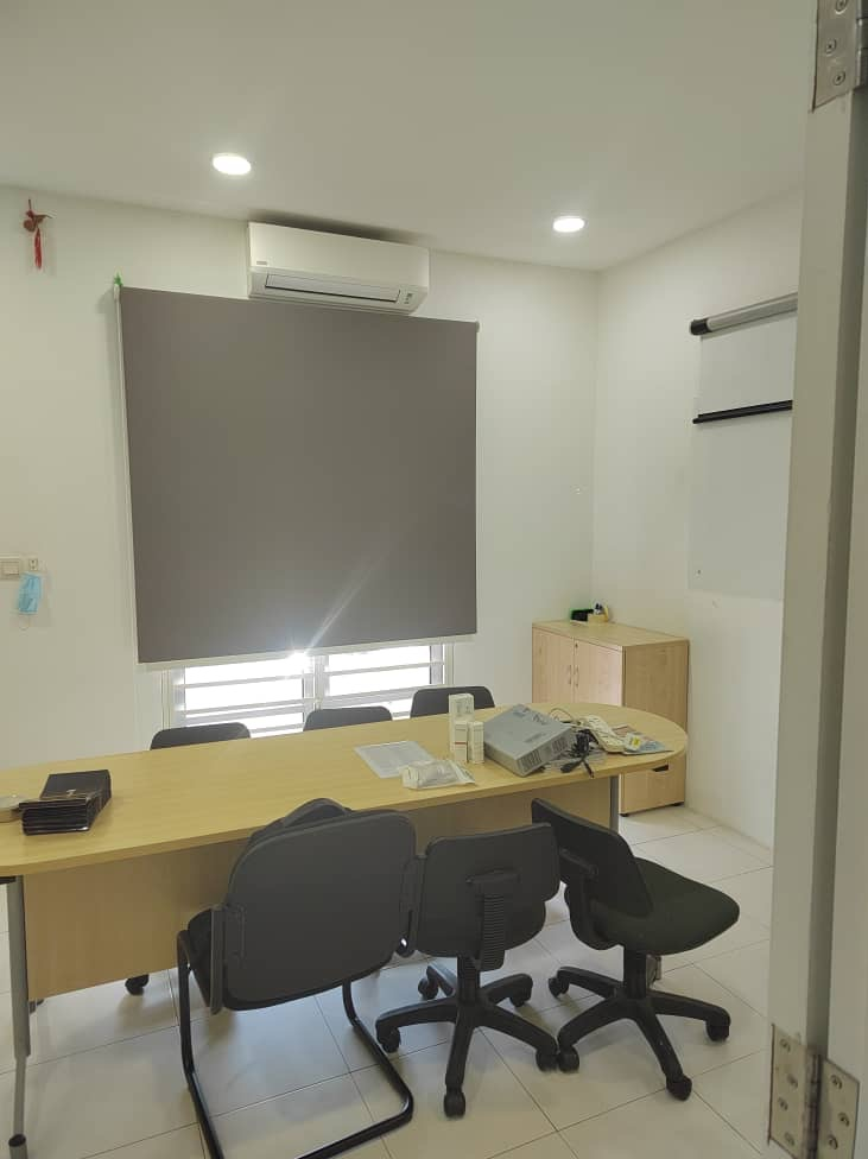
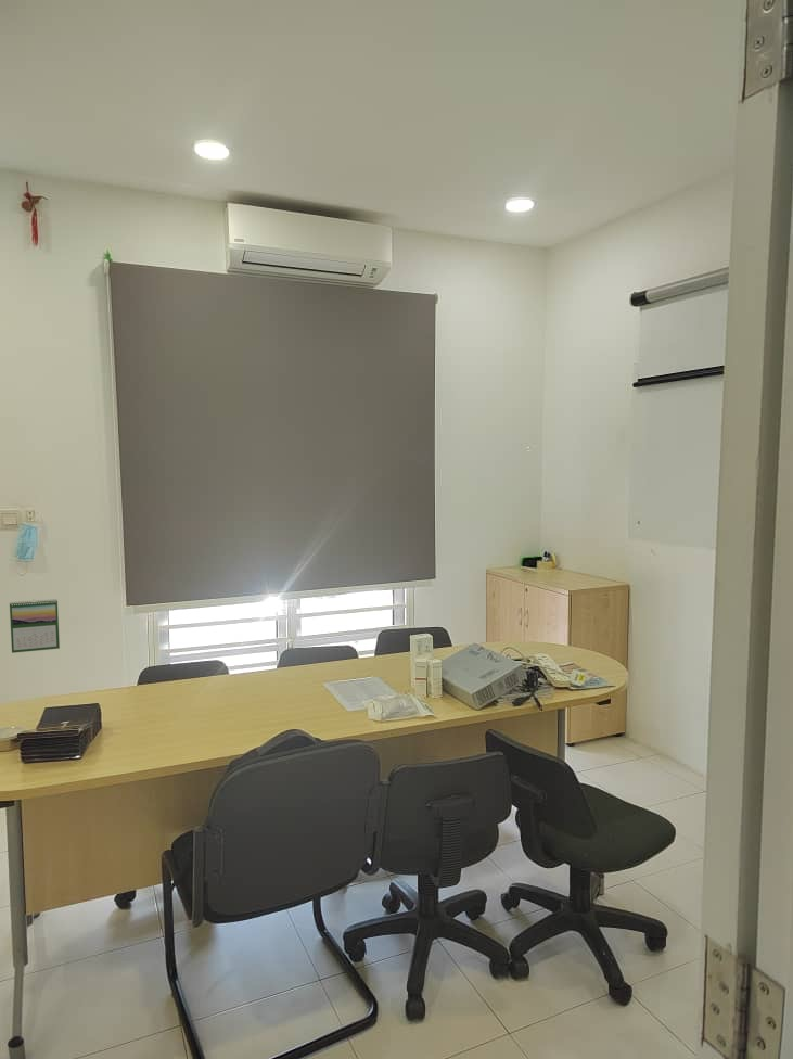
+ calendar (35, 625)
